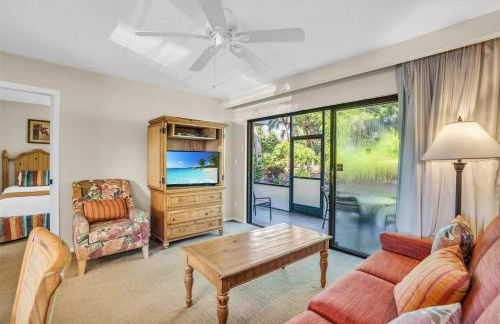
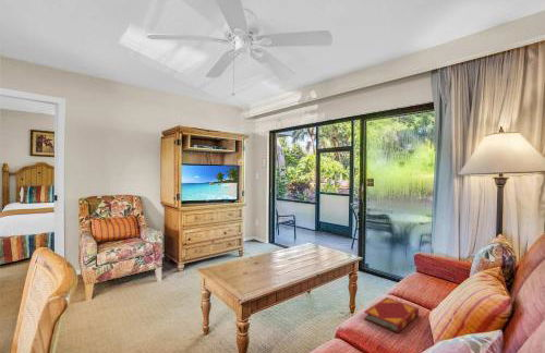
+ hardback book (391, 313)
